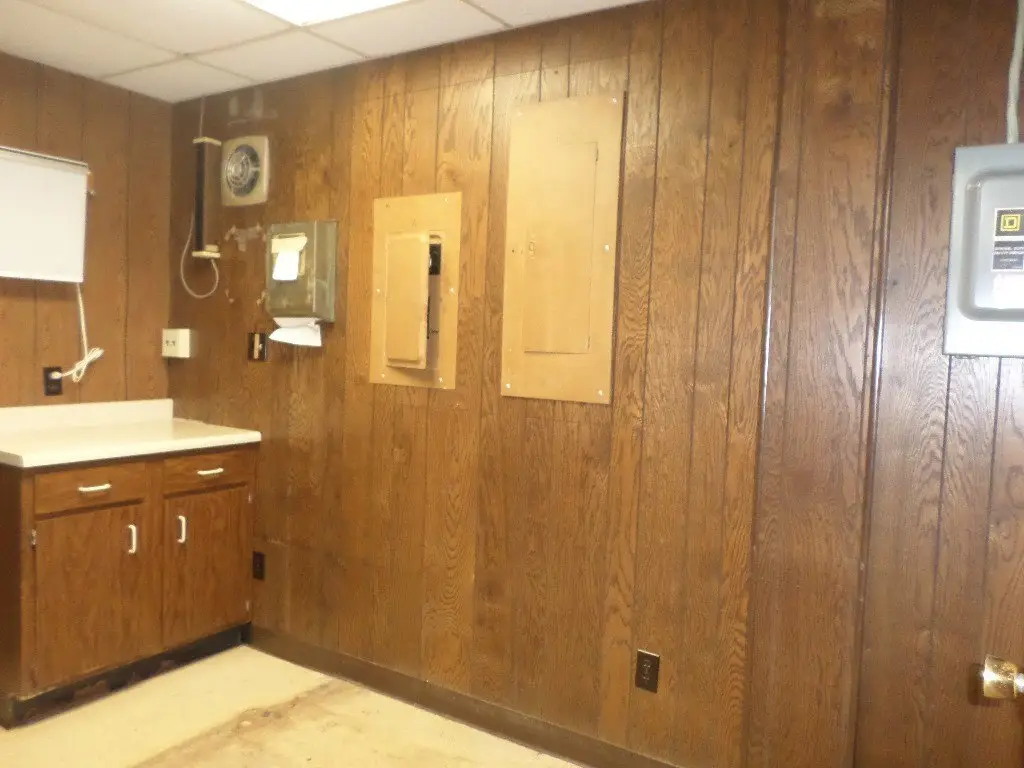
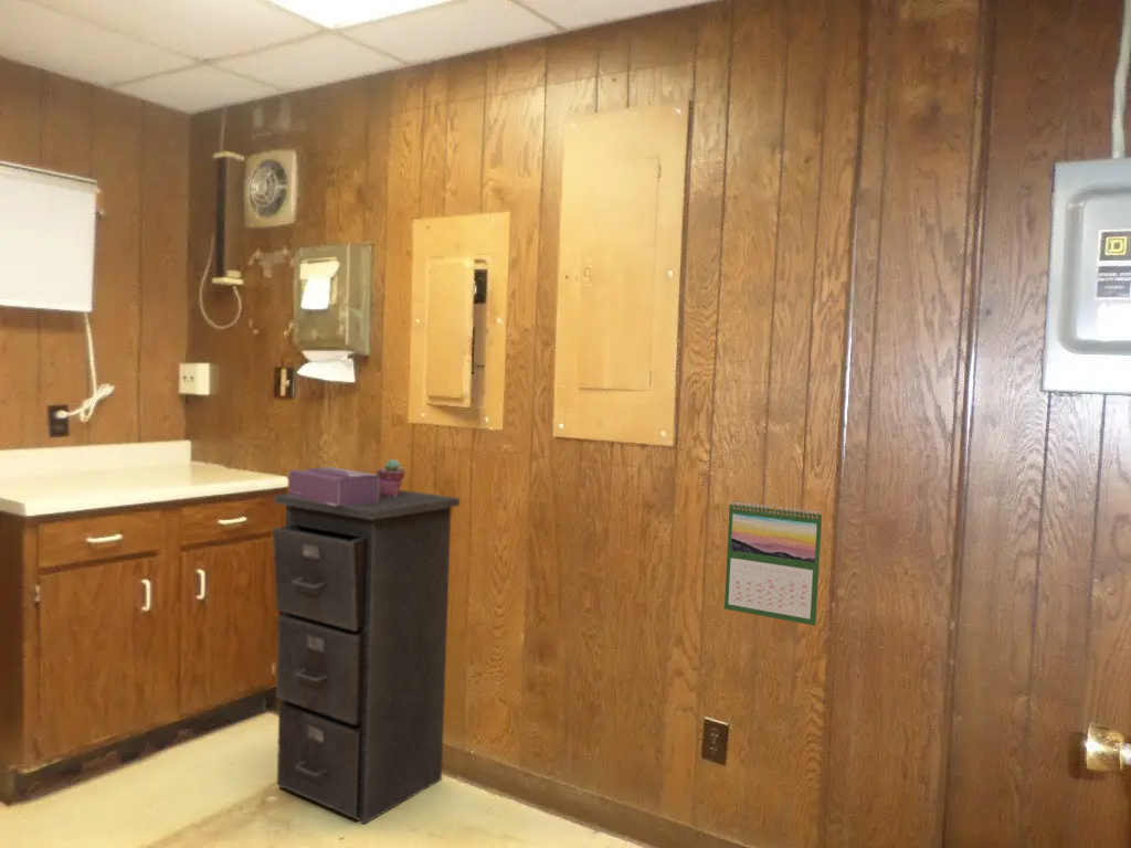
+ filing cabinet (357, 644)
+ calendar (771, 560)
+ potted succulent (390, 476)
+ tissue box (334, 485)
